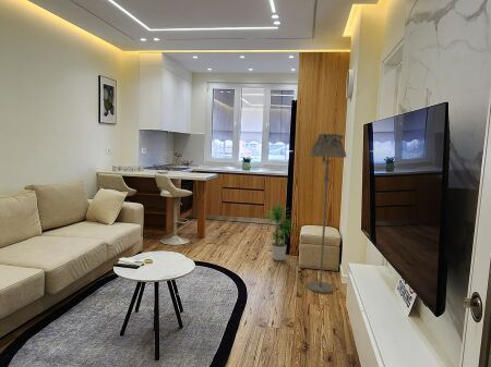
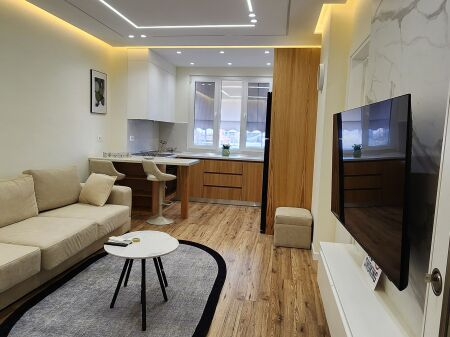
- potted plant (279, 230)
- floor lamp (324, 212)
